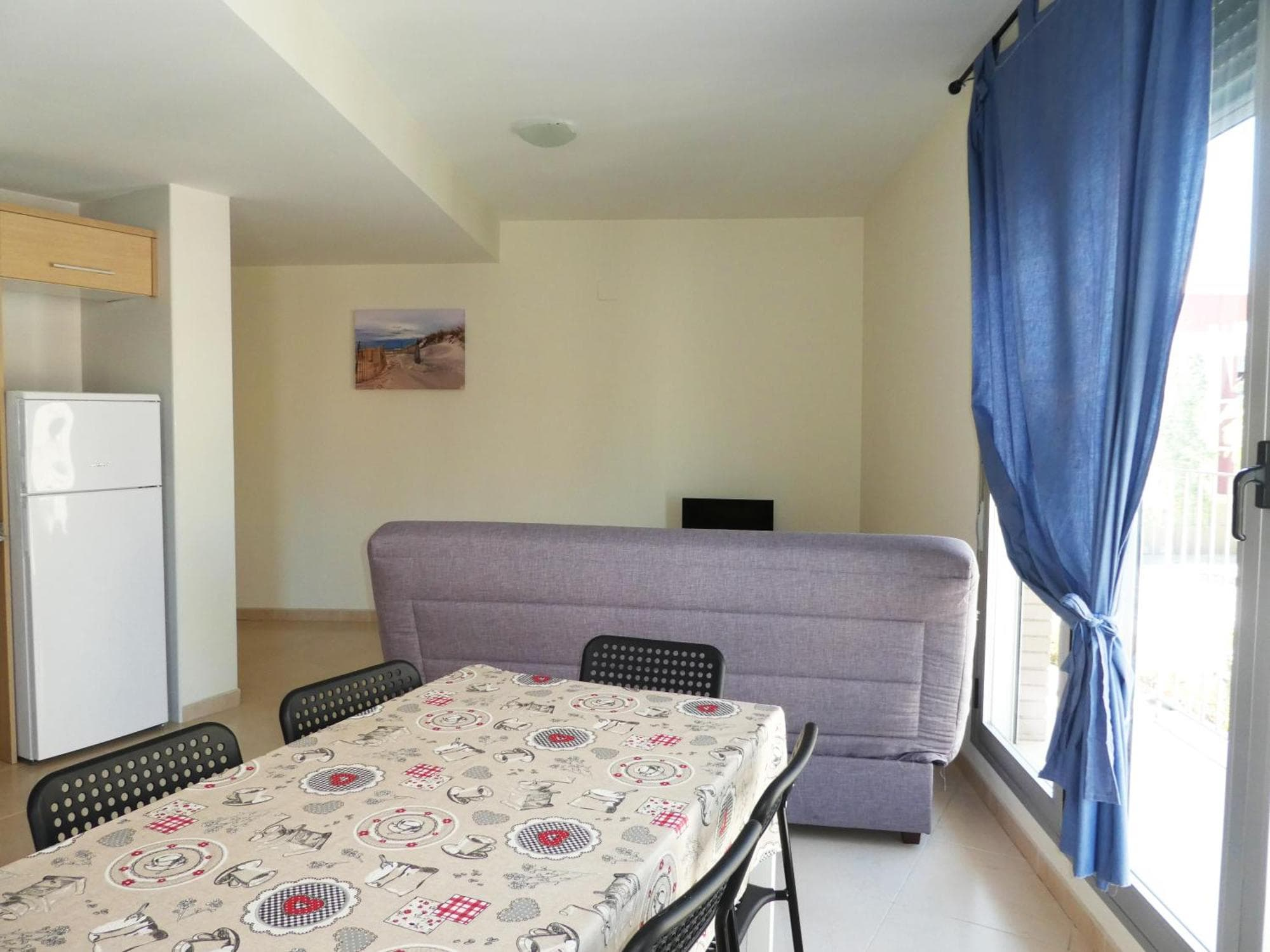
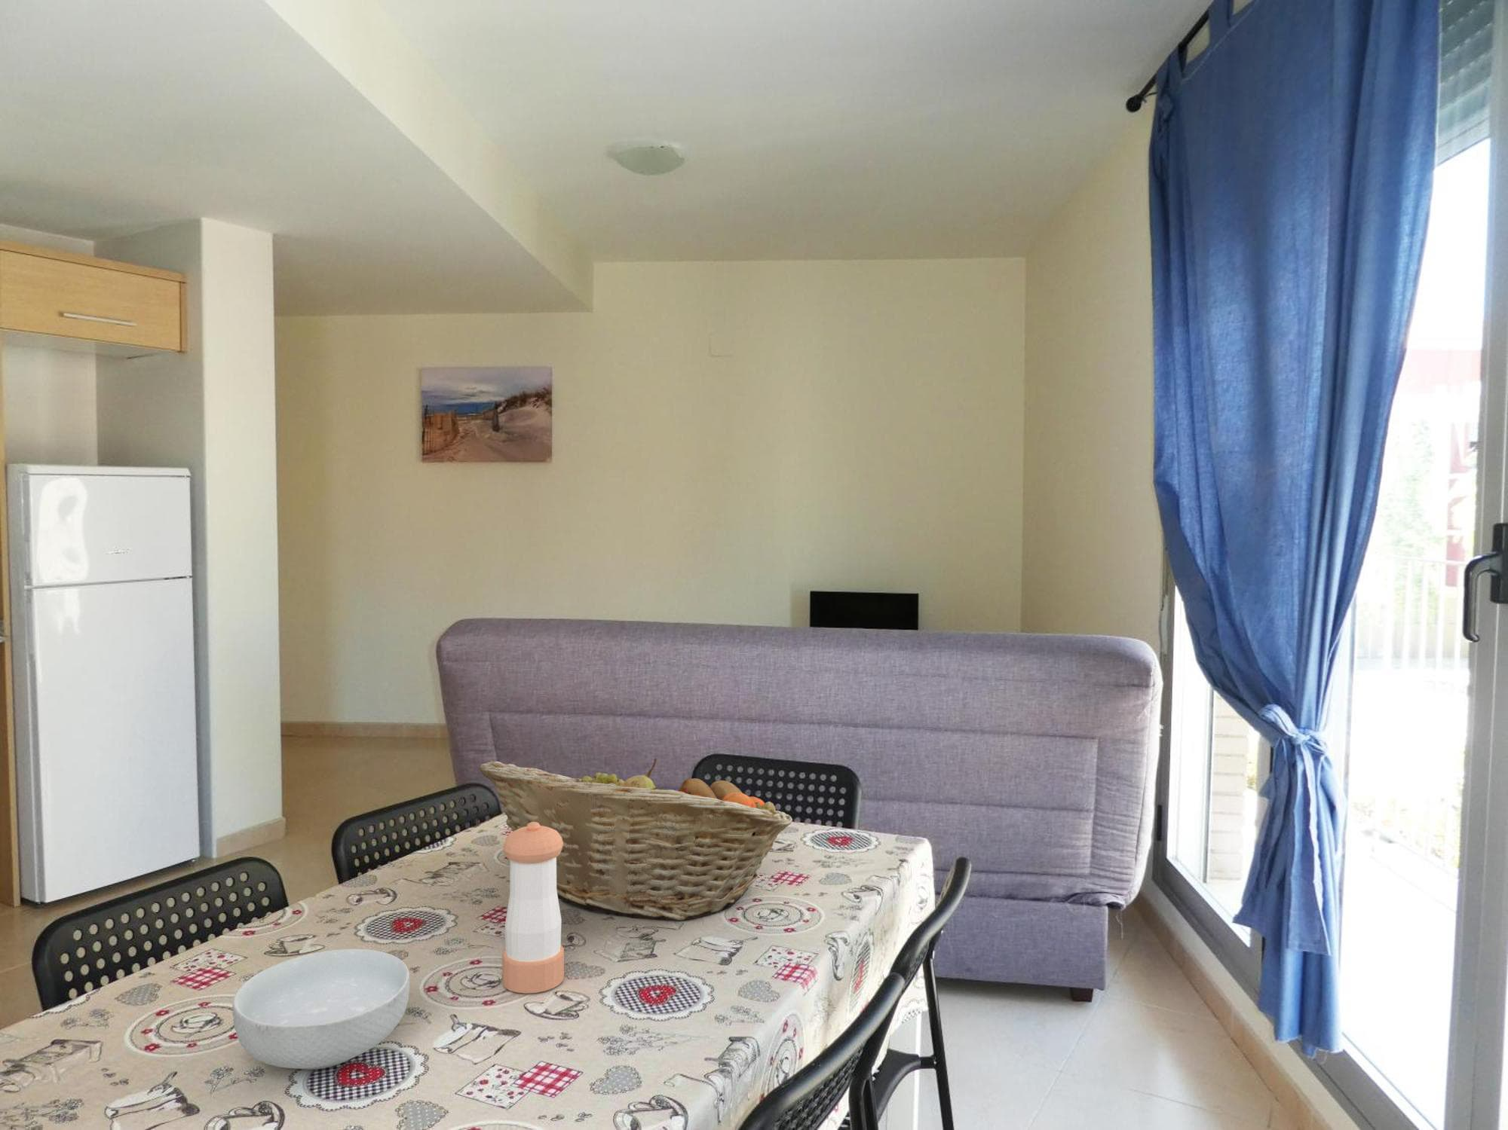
+ cereal bowl (324, 1016)
+ pepper shaker (533, 901)
+ fruit basket (633, 818)
